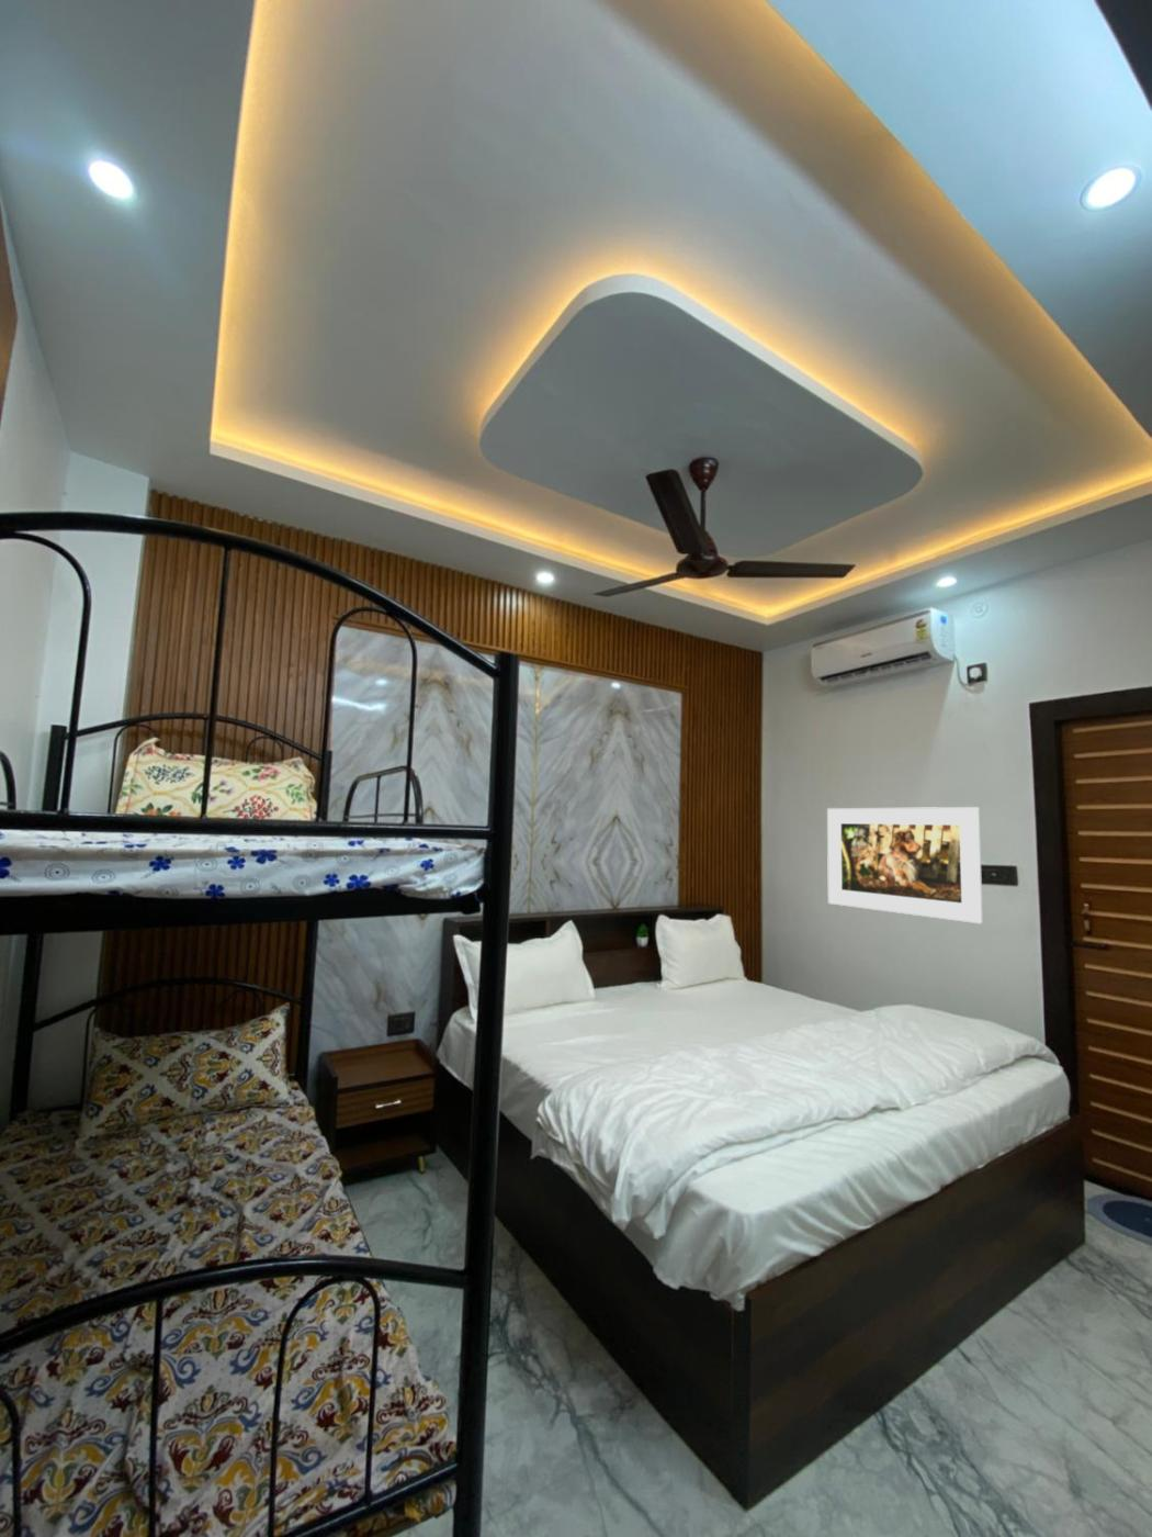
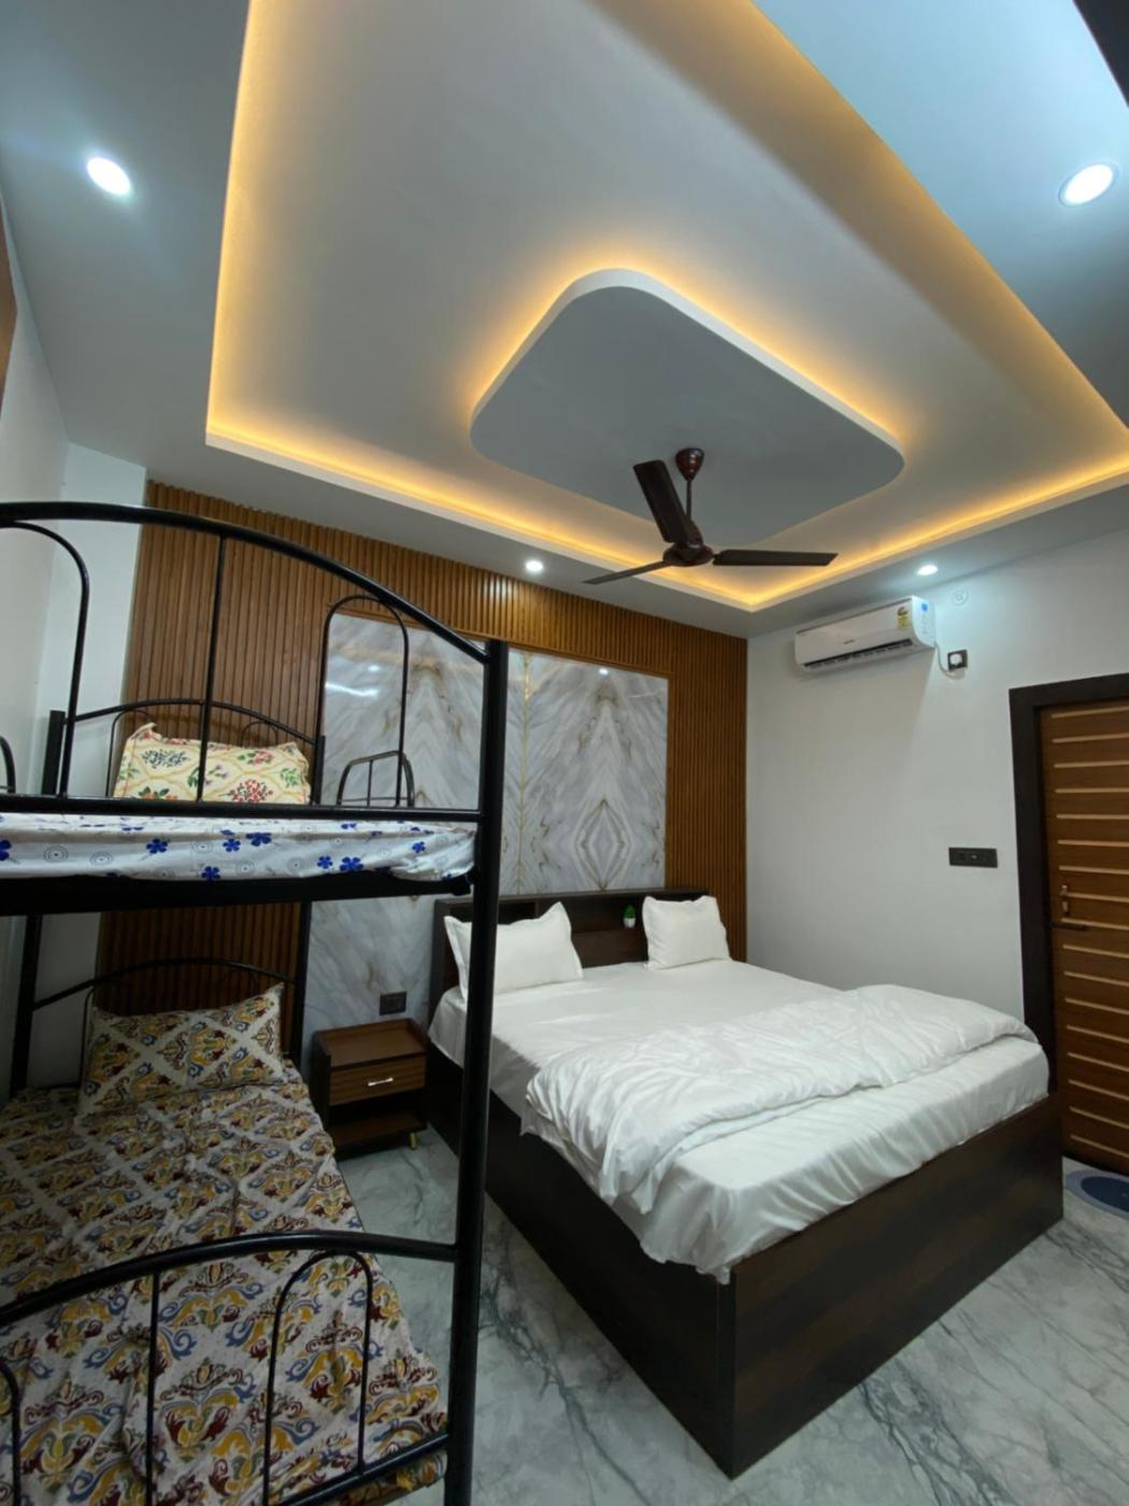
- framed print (897, 859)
